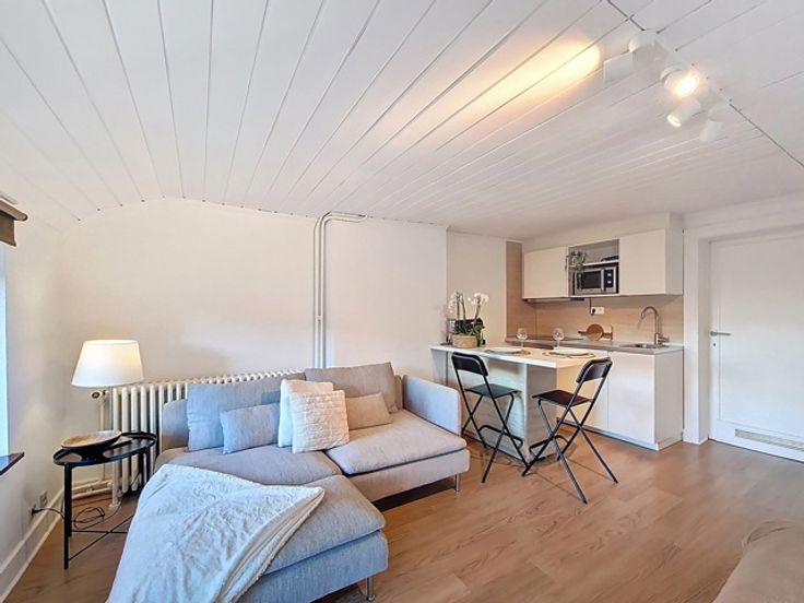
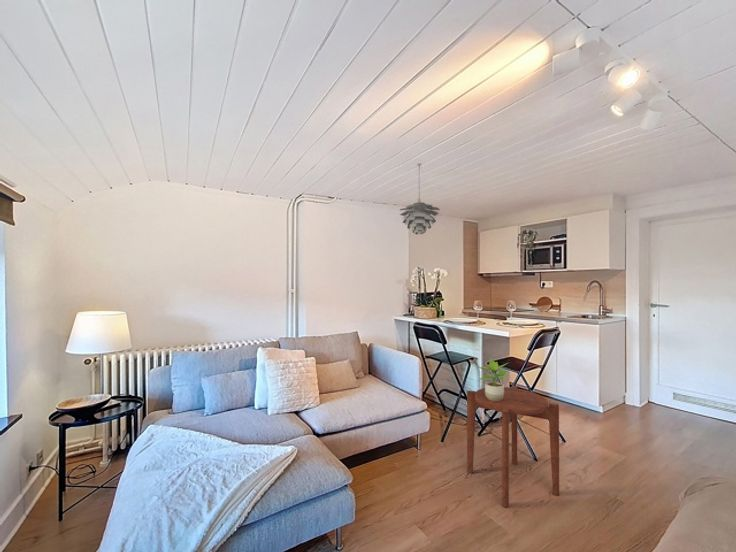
+ side table (508, 439)
+ potted plant (491, 377)
+ pendant light (419, 198)
